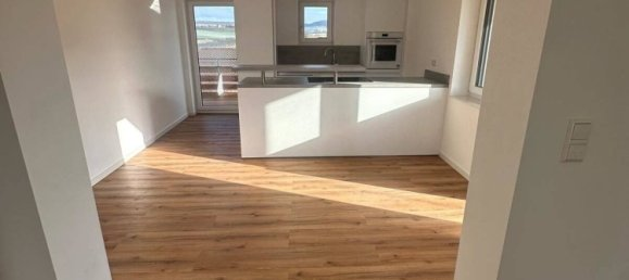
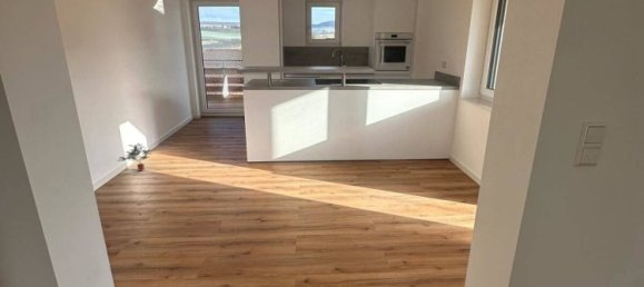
+ potted plant (136, 157)
